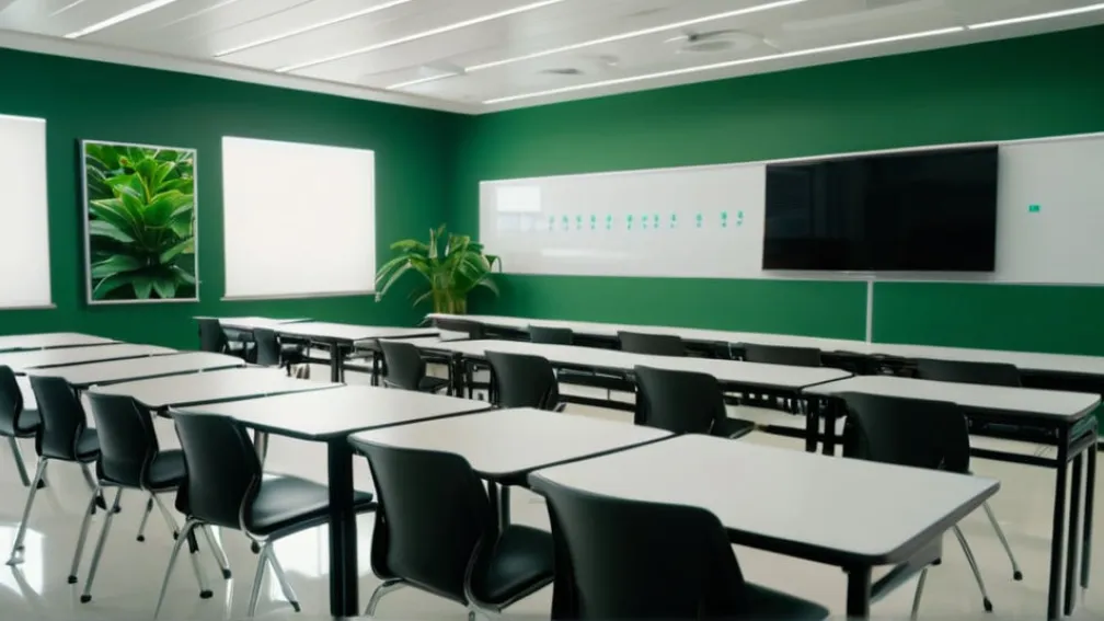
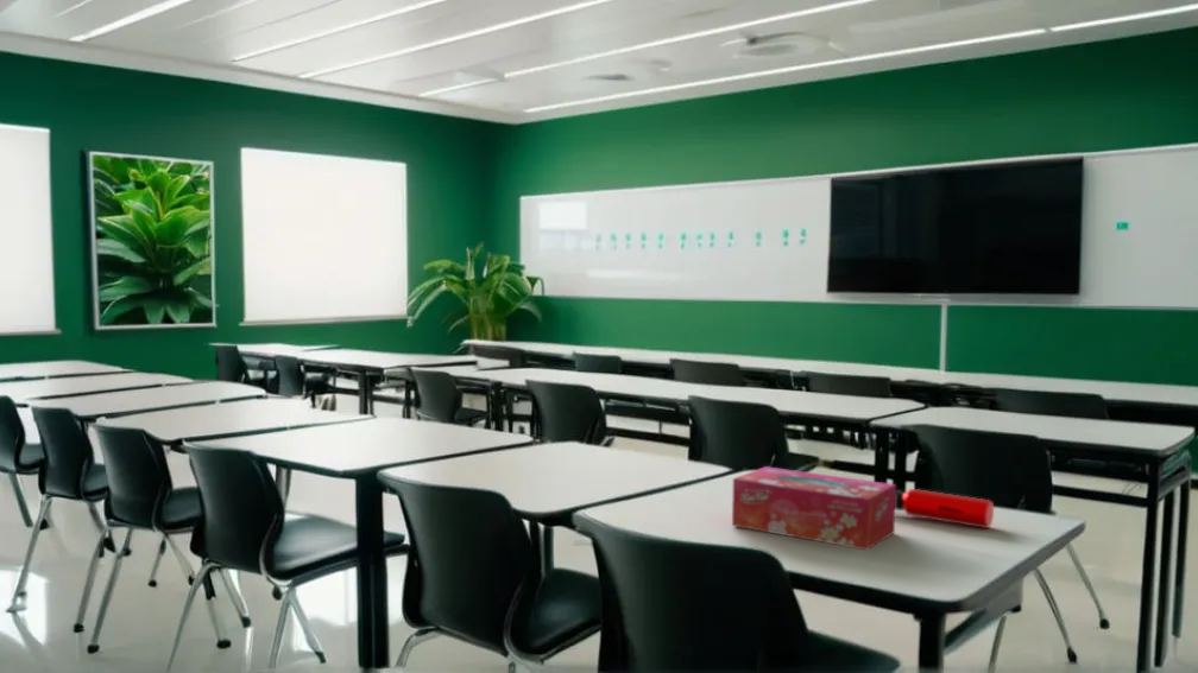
+ tissue box (812, 504)
+ water bottle (931, 504)
